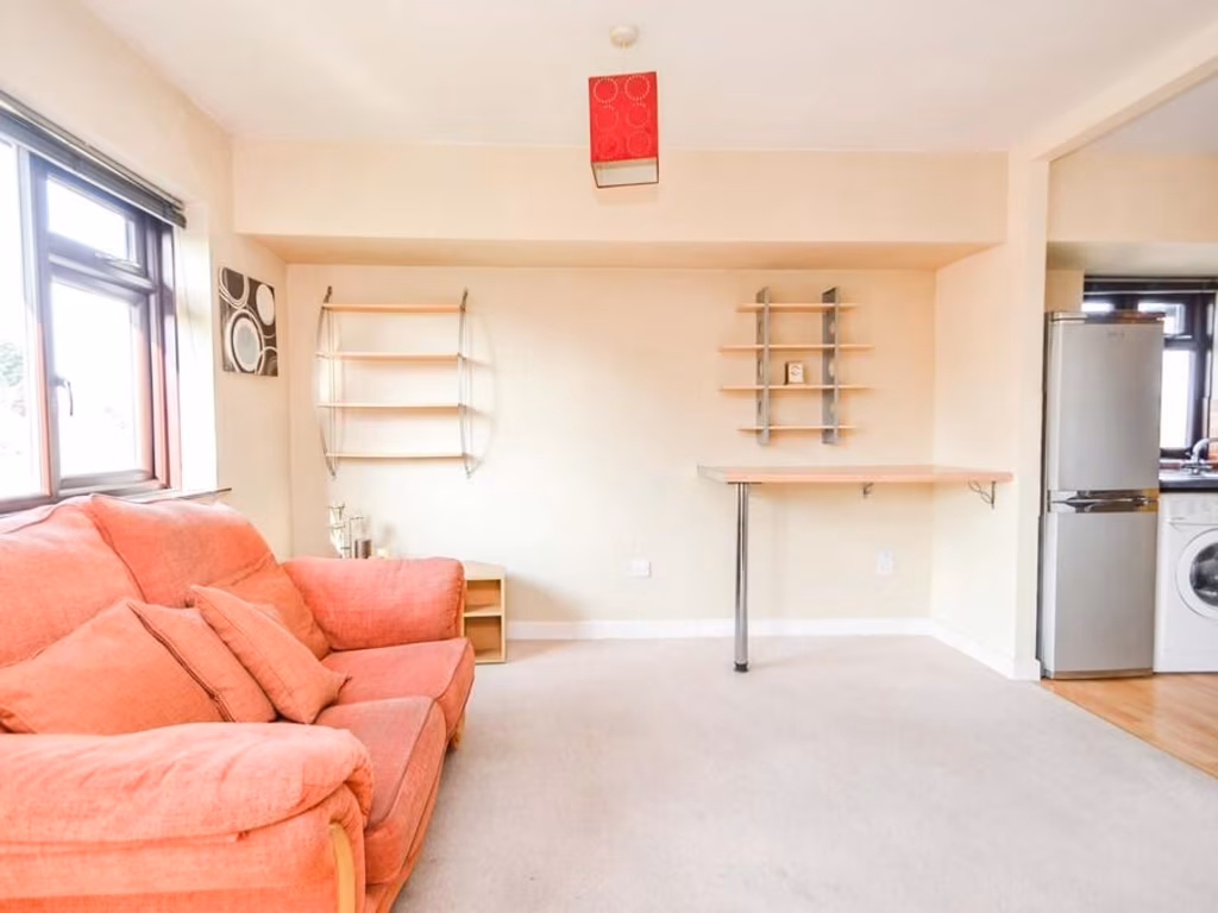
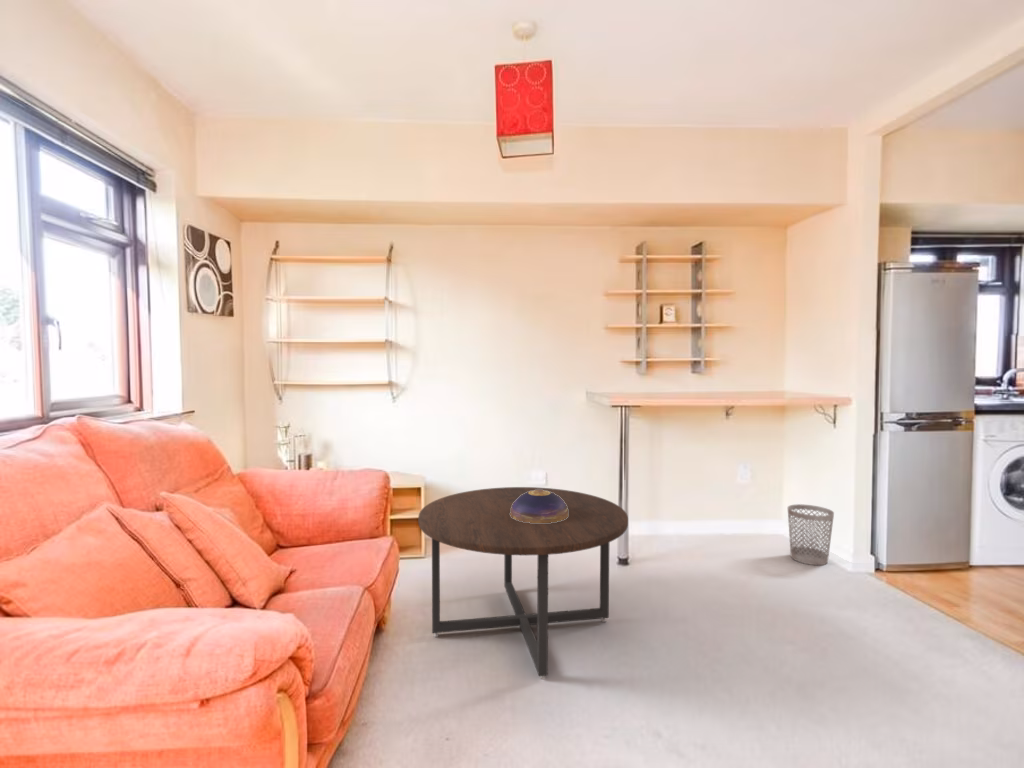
+ wastebasket (809, 534)
+ coffee table (511, 569)
+ decorative bowl (539, 502)
